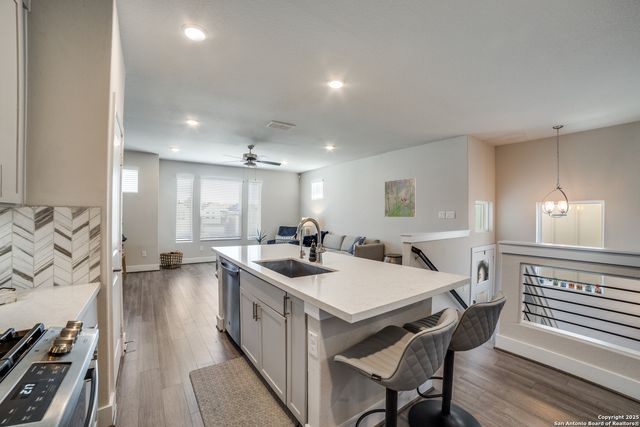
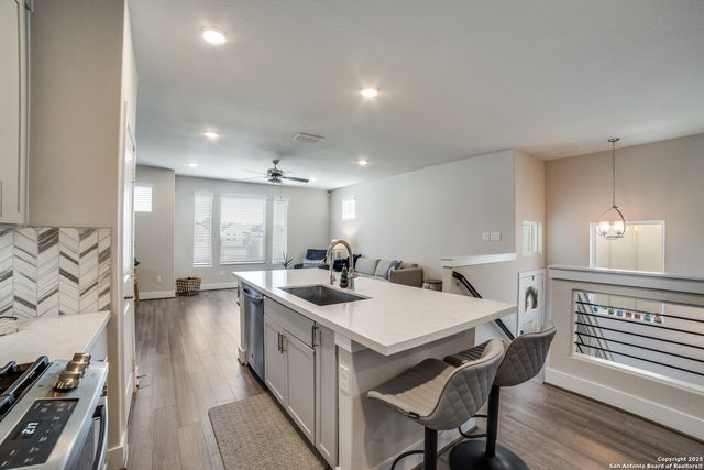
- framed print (399, 198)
